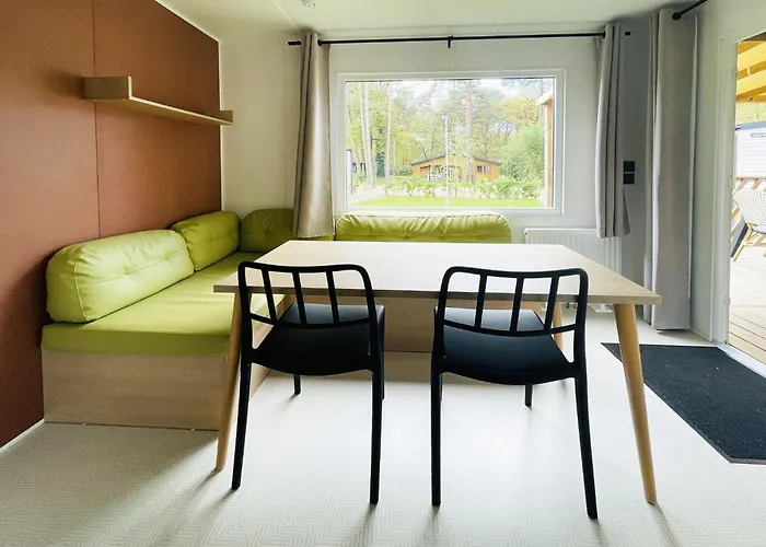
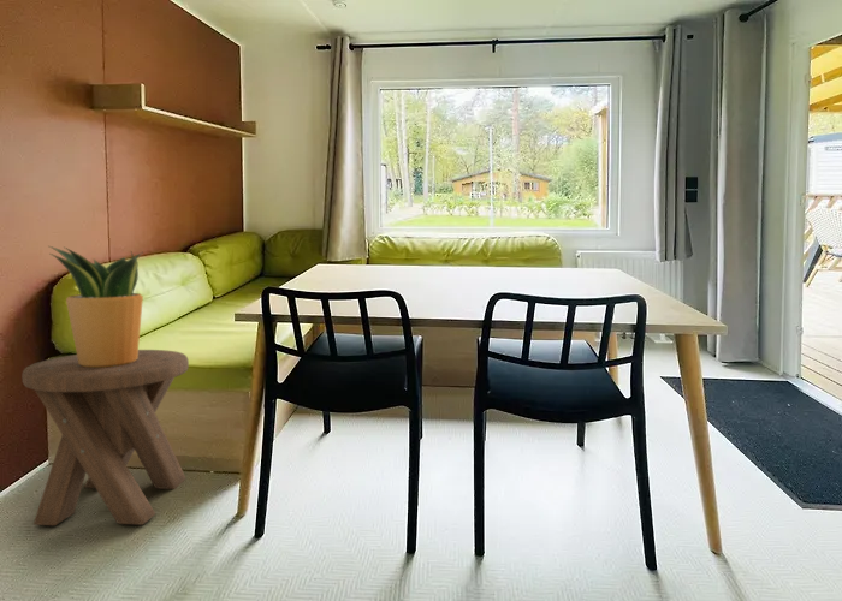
+ potted plant (101, 304)
+ music stool (113, 432)
